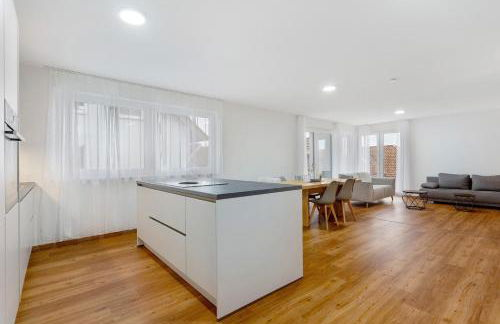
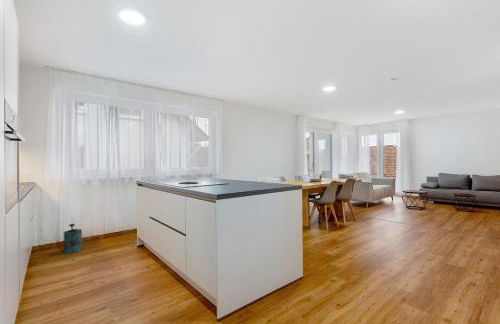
+ watering can (72, 238)
